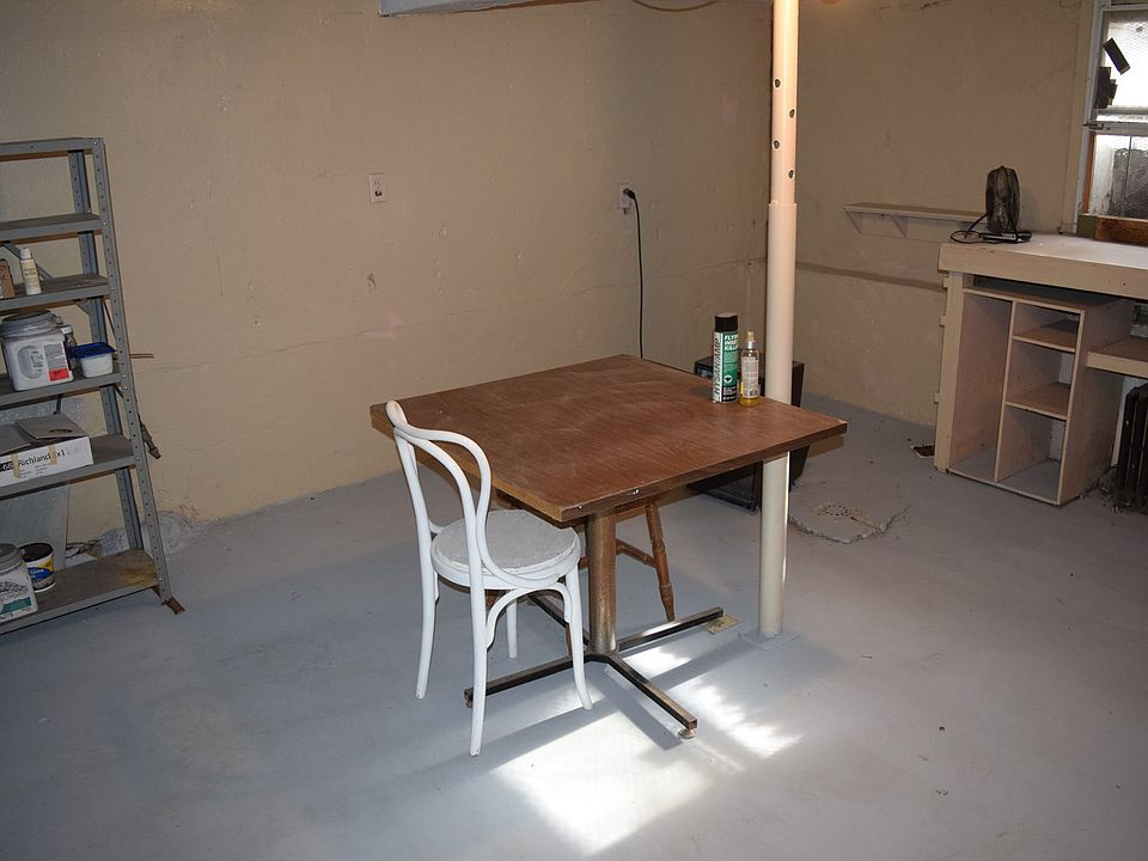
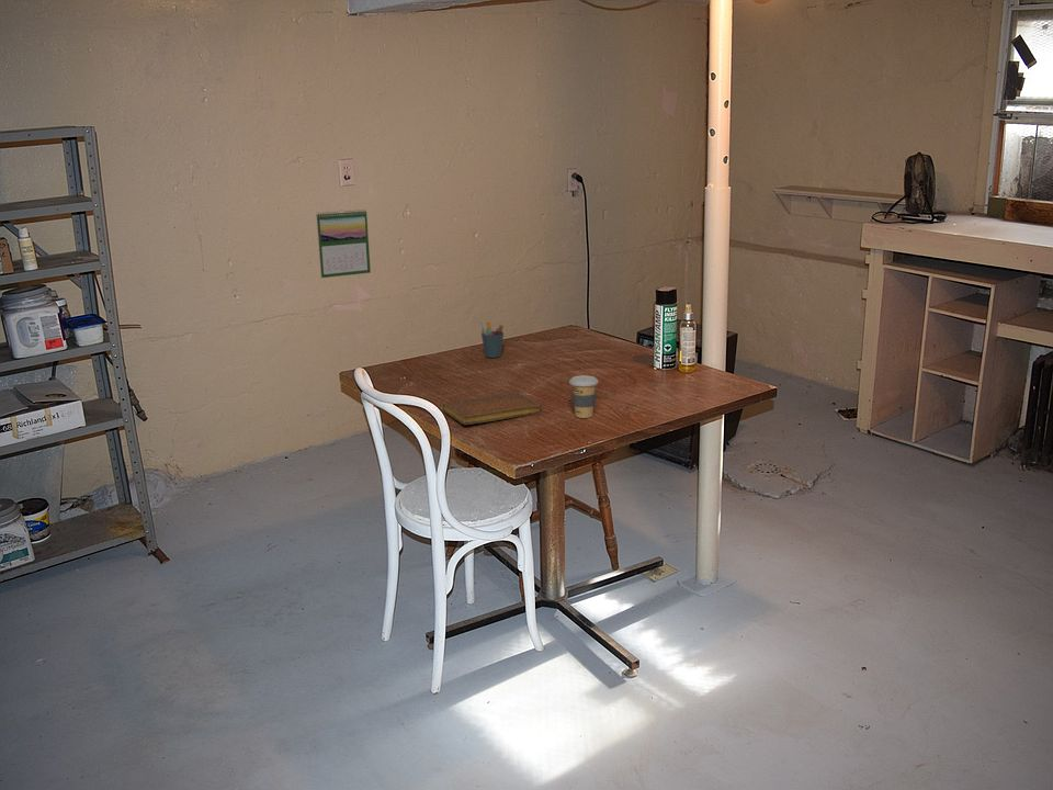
+ coffee cup (584, 396)
+ pen holder (491, 338)
+ notebook (491, 407)
+ calendar (343, 242)
